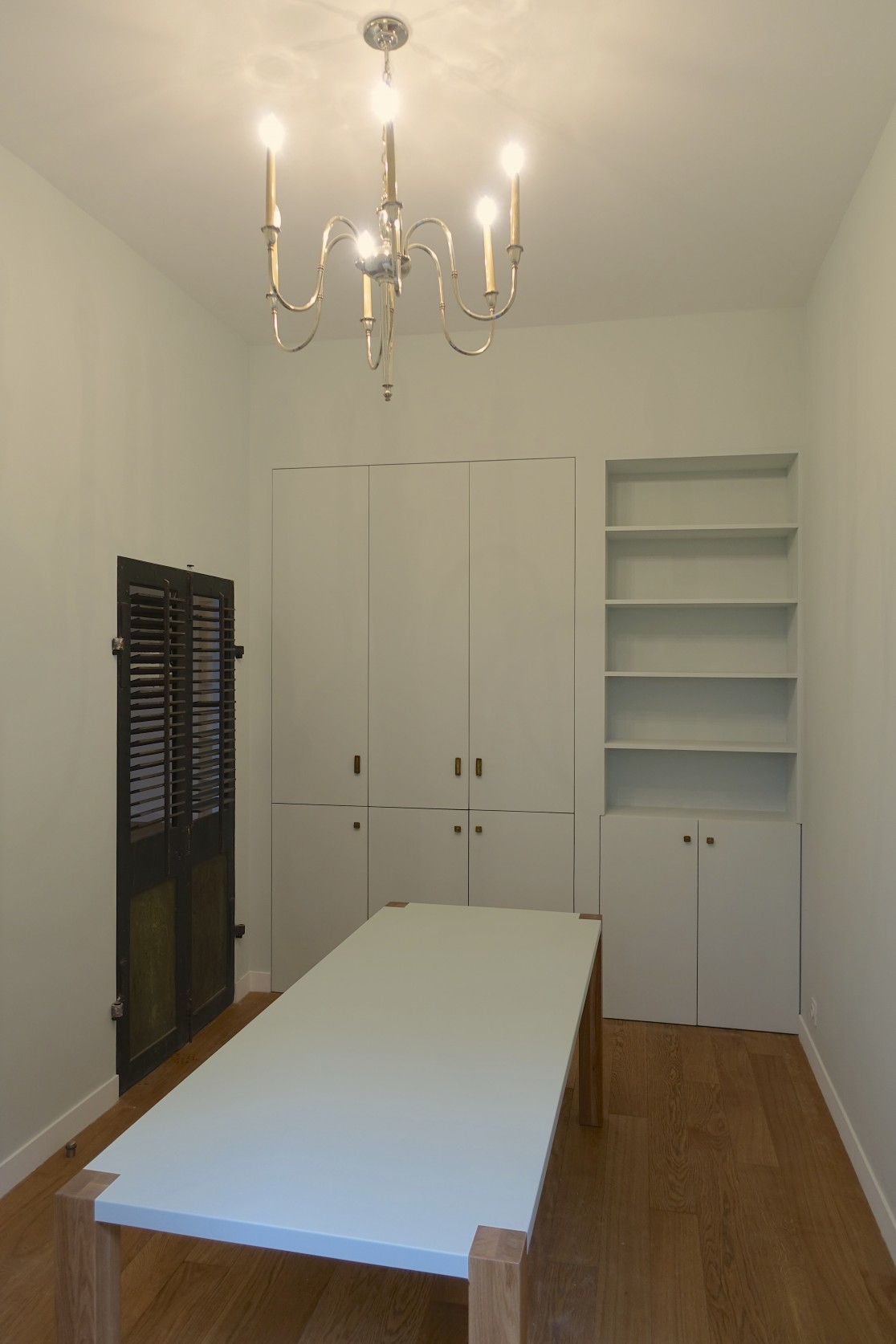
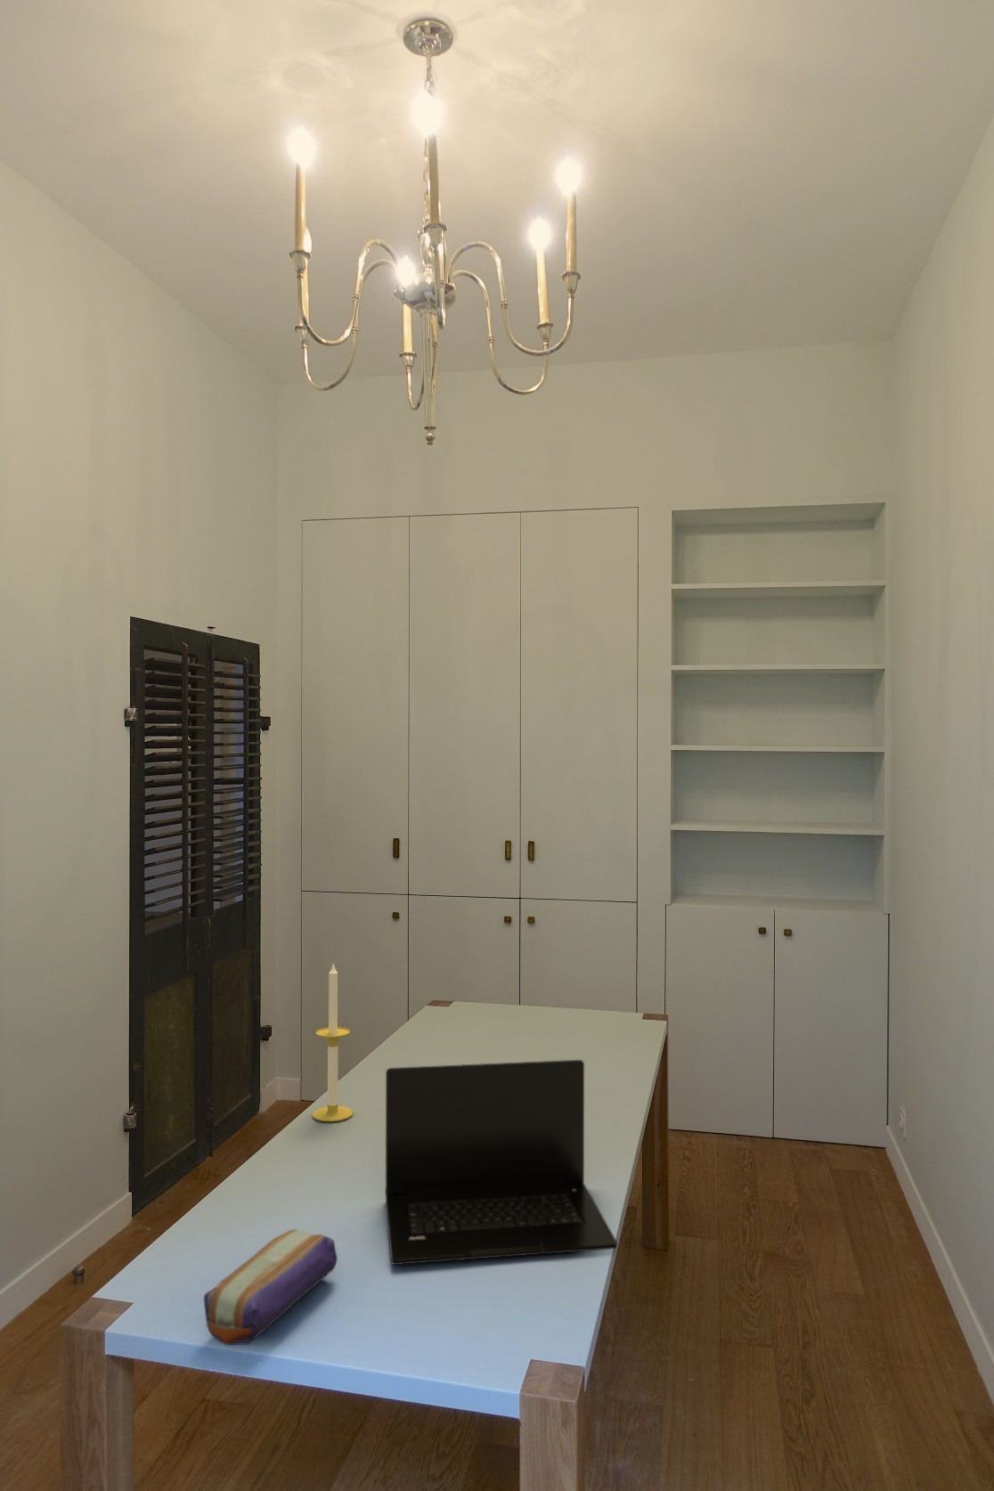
+ laptop (495, 1155)
+ candle (332, 1037)
+ pencil case (274, 1281)
